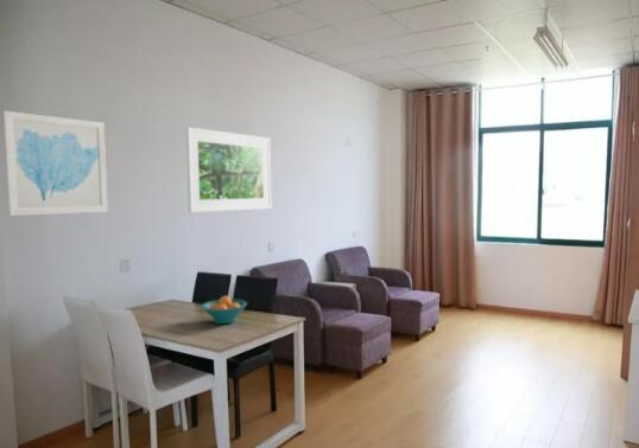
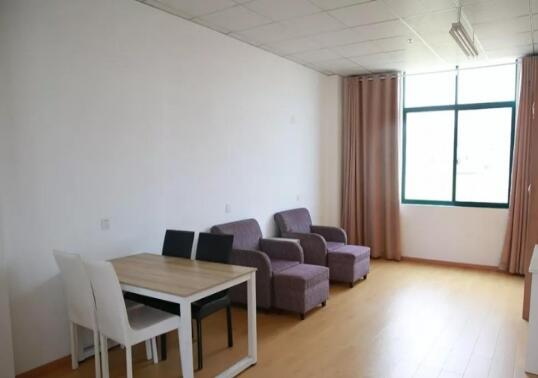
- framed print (233, 172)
- wall art (59, 165)
- fruit bowl (224, 308)
